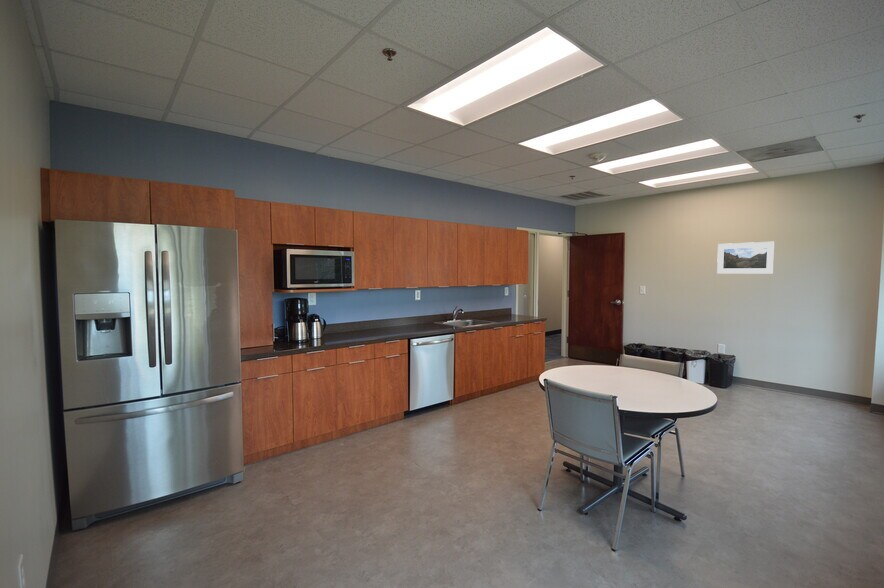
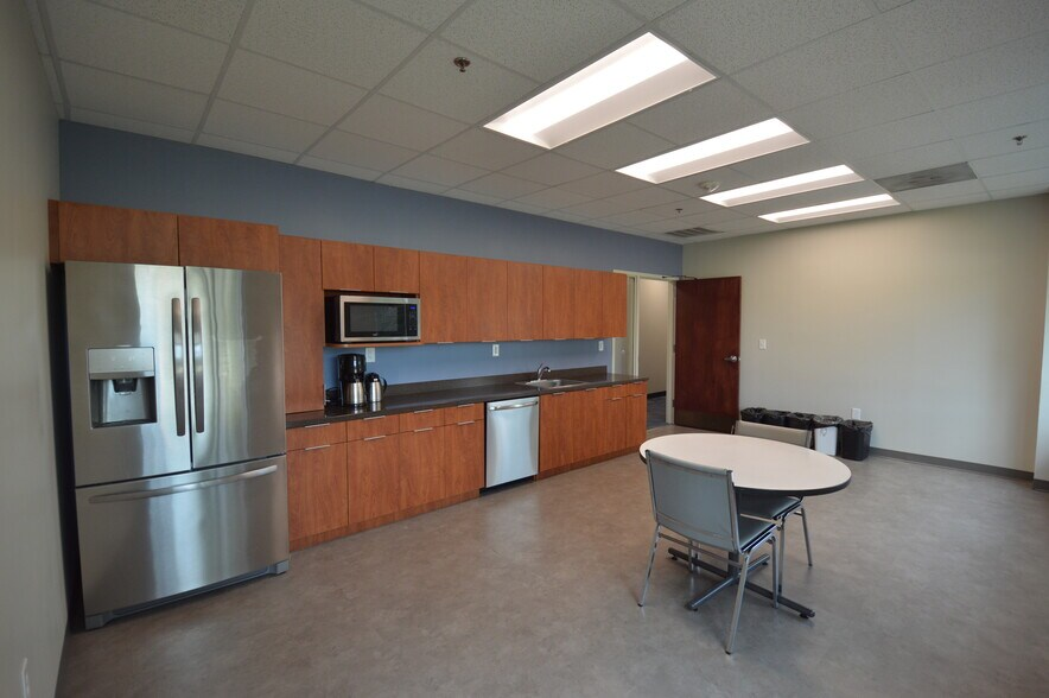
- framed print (744, 258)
